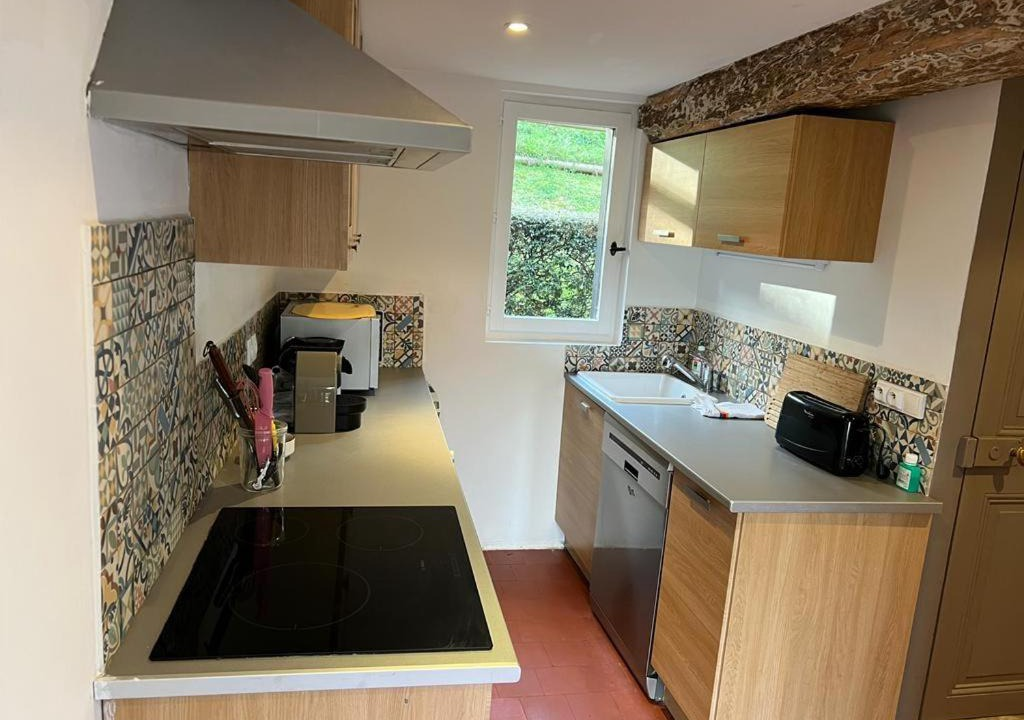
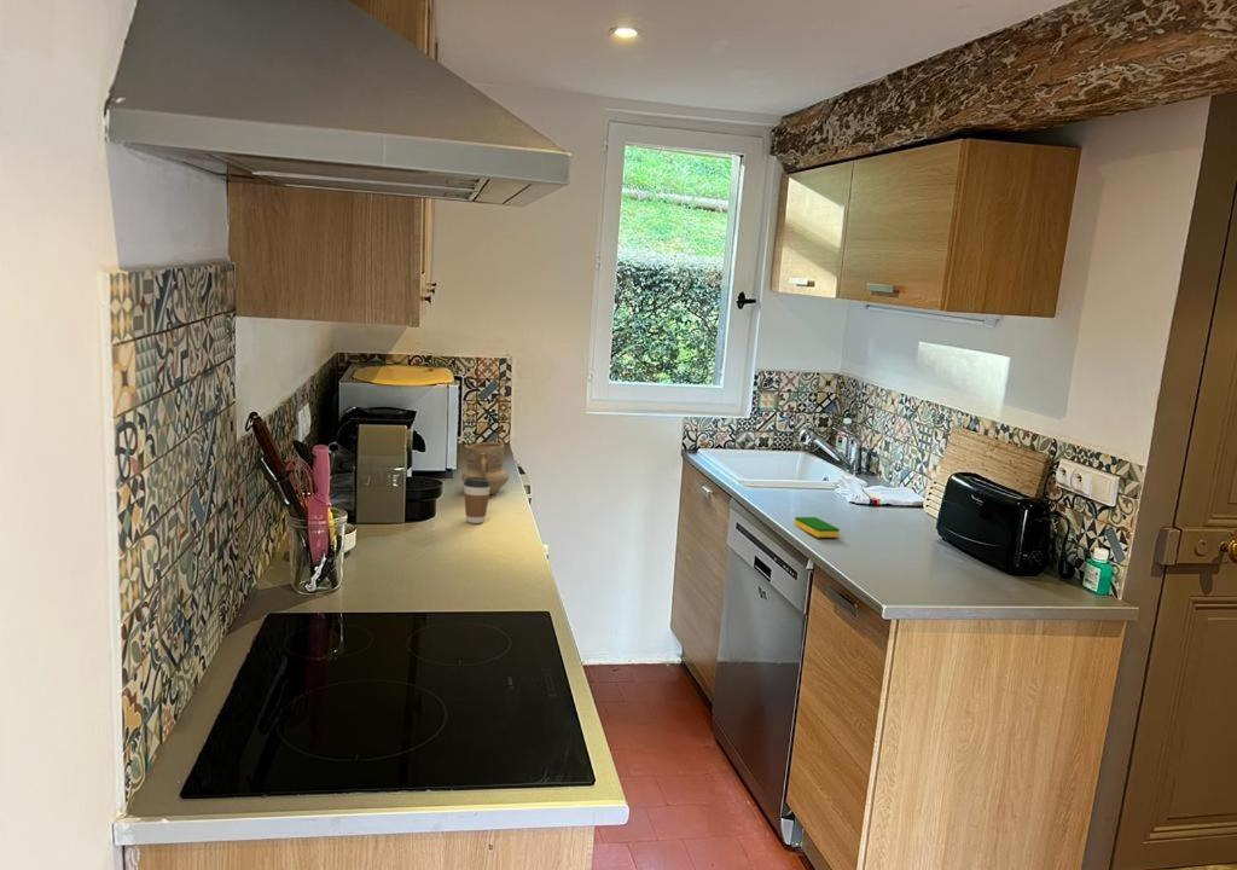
+ dish sponge (815, 527)
+ coffee cup (476, 499)
+ mug (484, 468)
